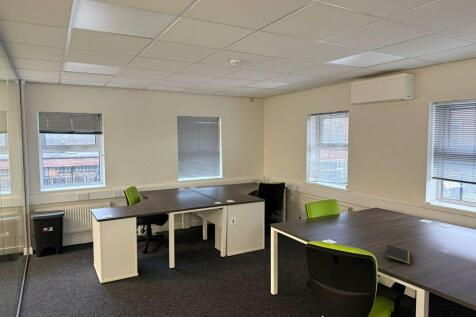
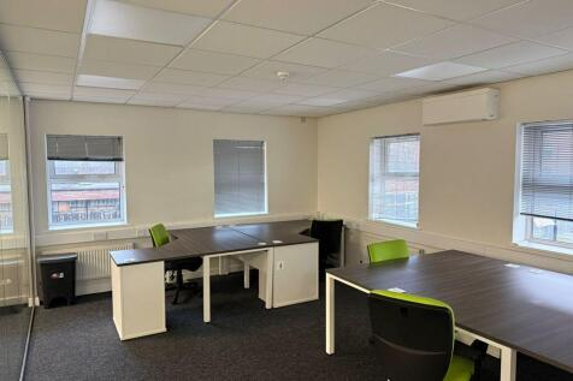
- notepad (398, 254)
